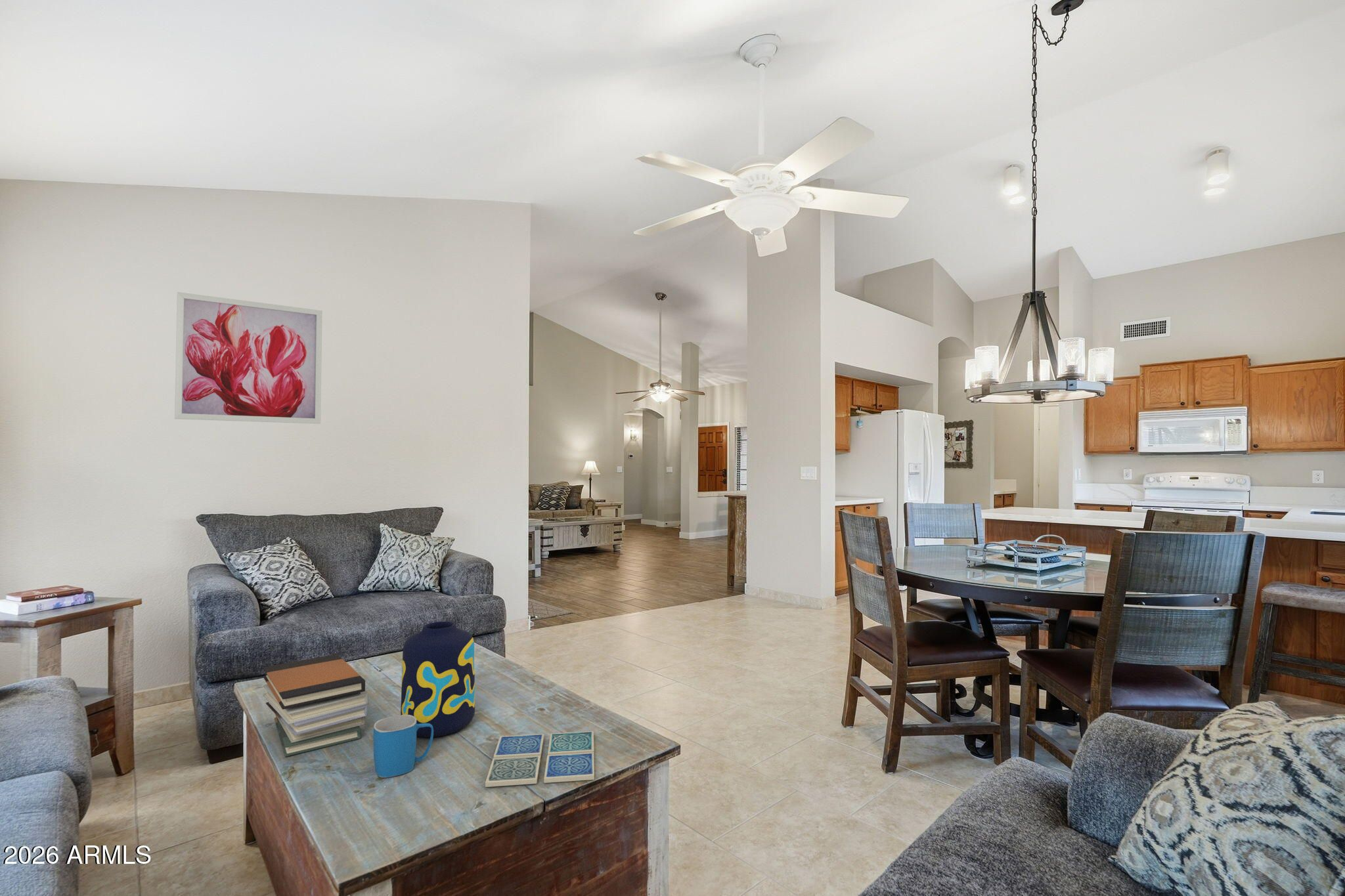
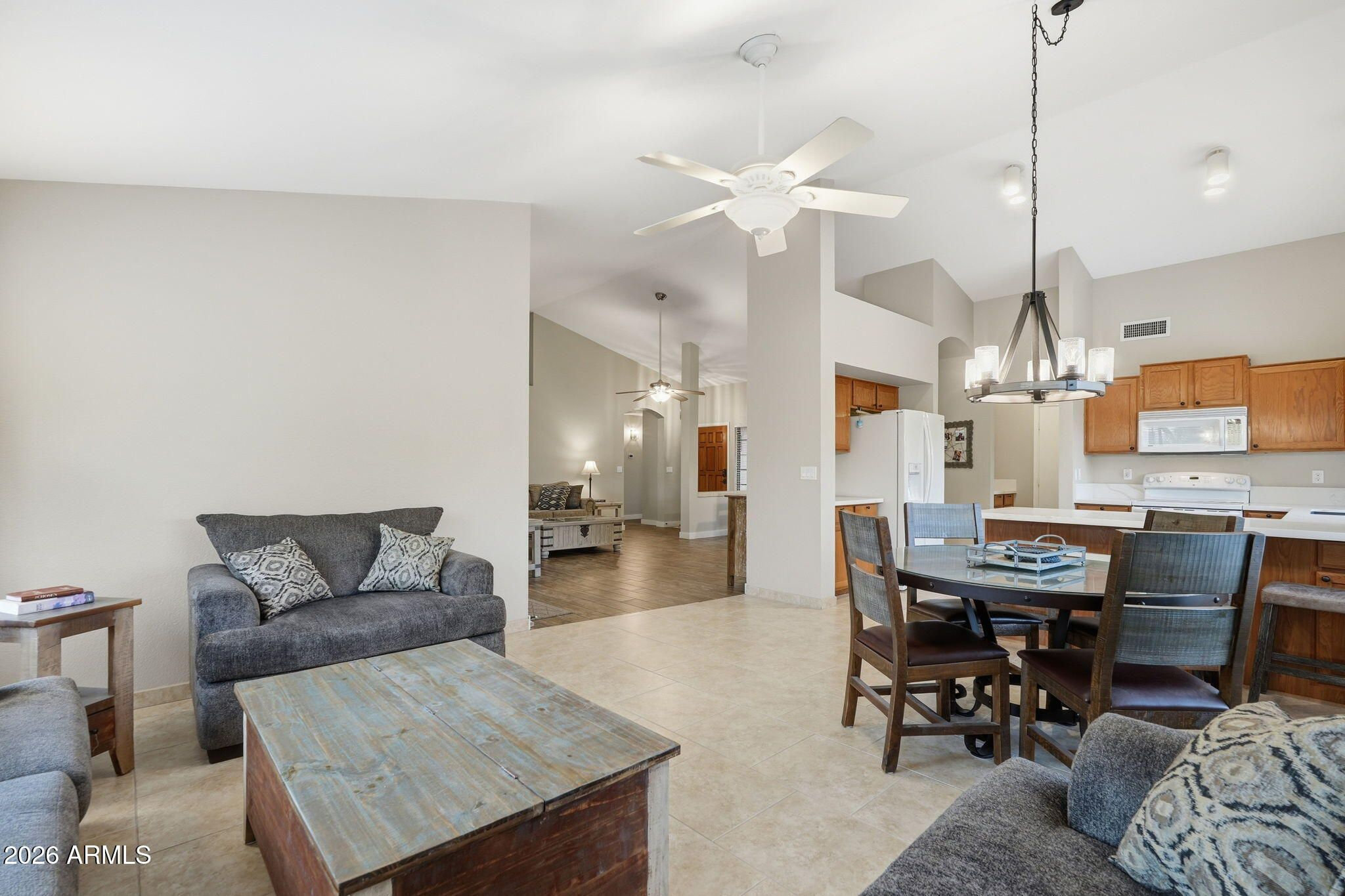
- vase (439, 675)
- drink coaster (546, 758)
- wall art (252, 361)
- book stack (315, 701)
- mug (403, 744)
